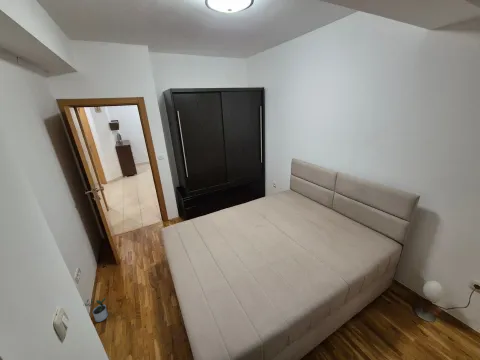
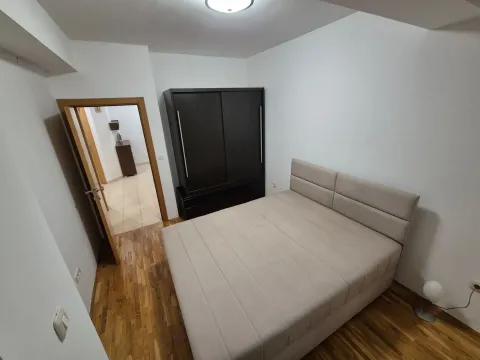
- potted plant (98, 308)
